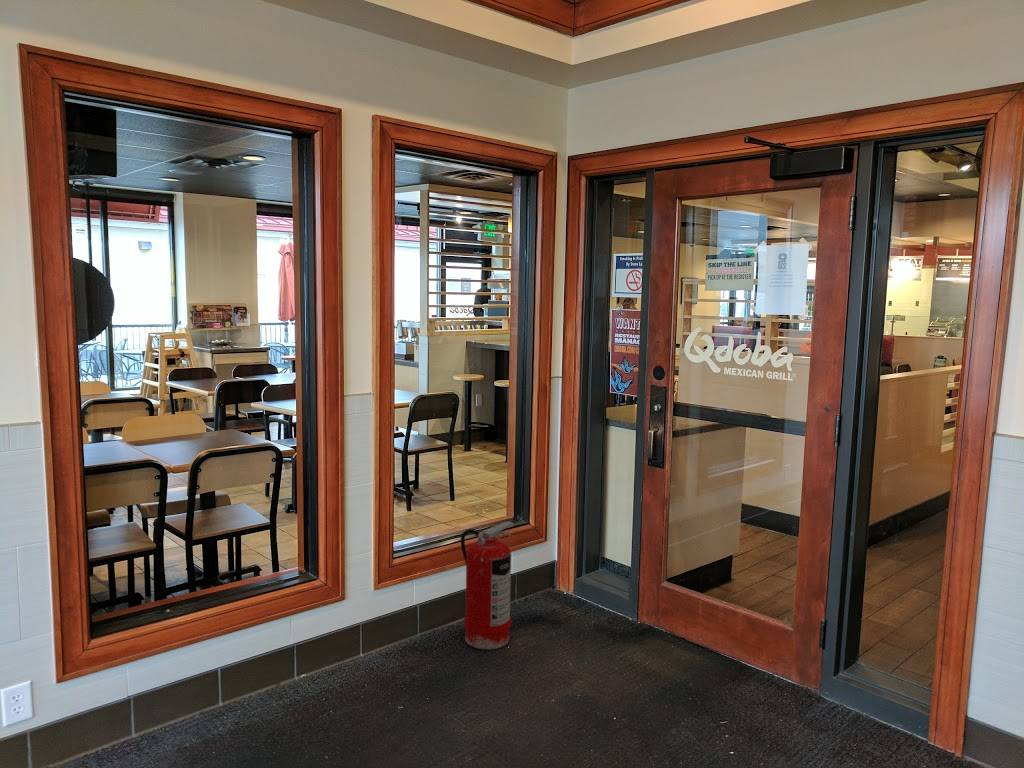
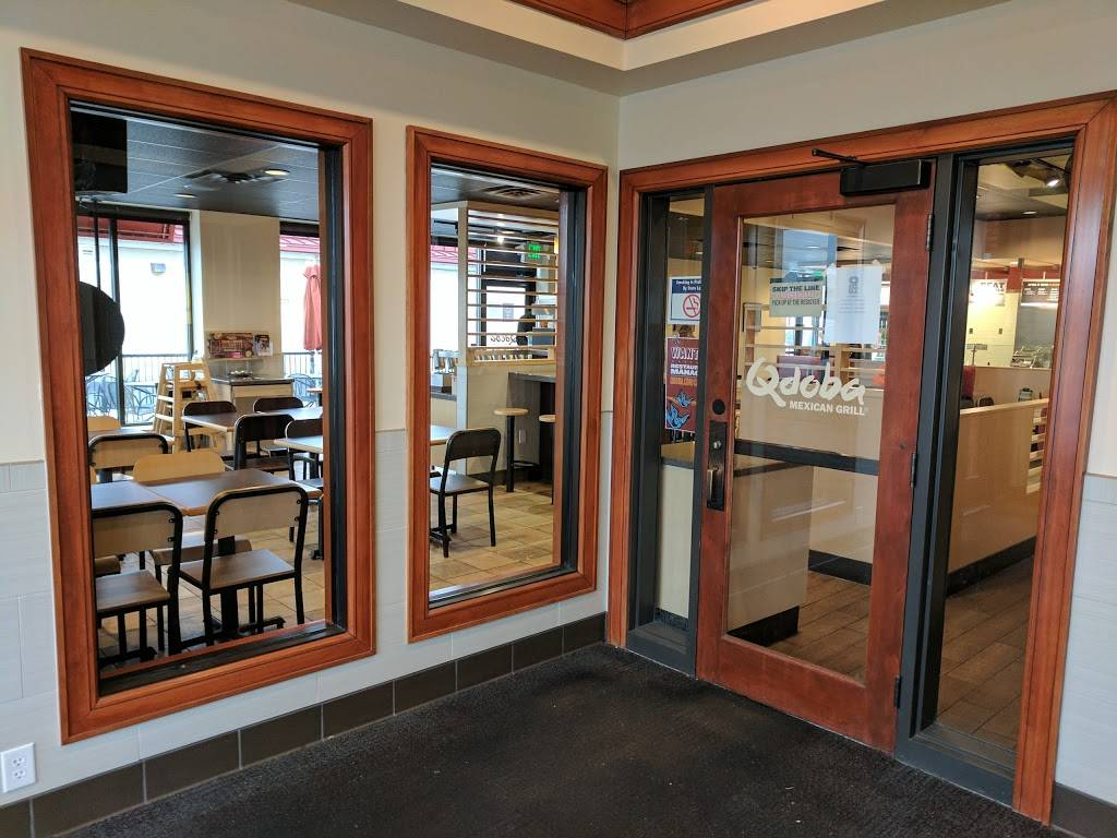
- fire extinguisher (484, 580)
